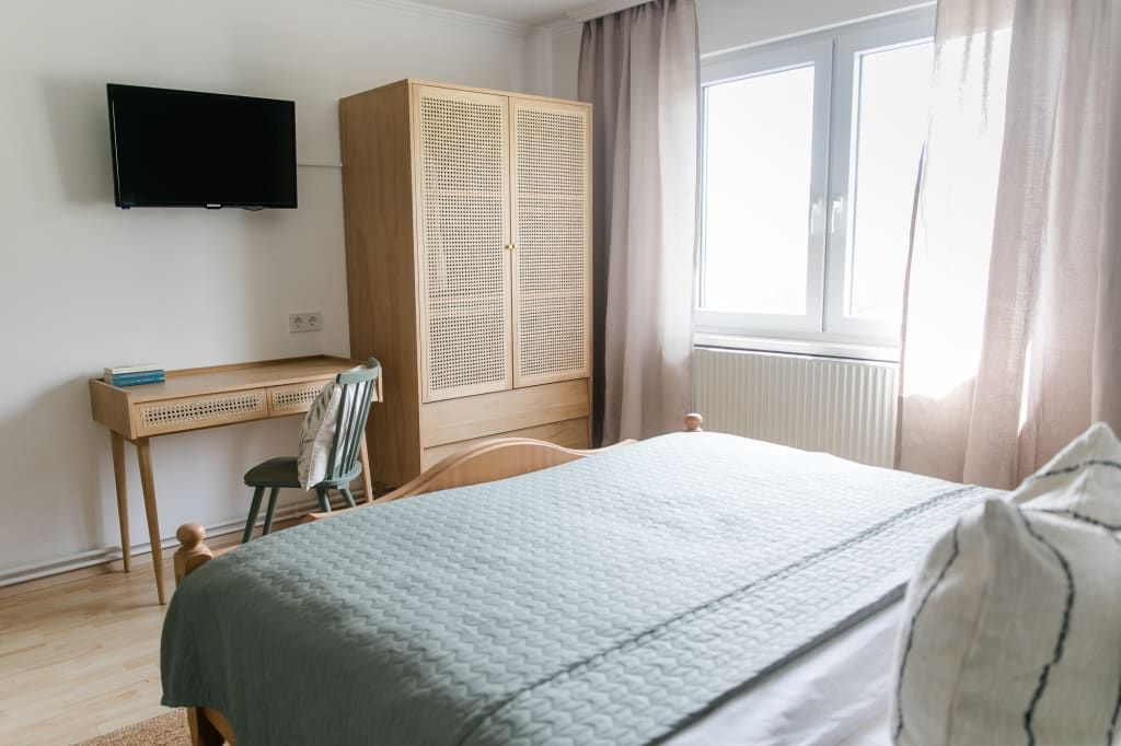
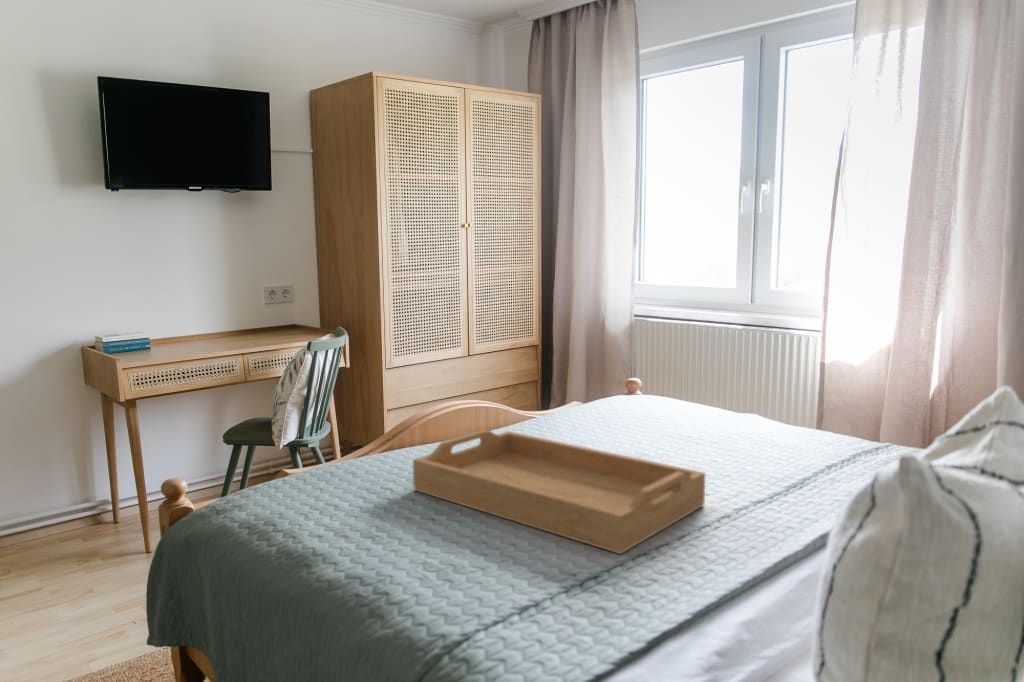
+ serving tray (554, 476)
